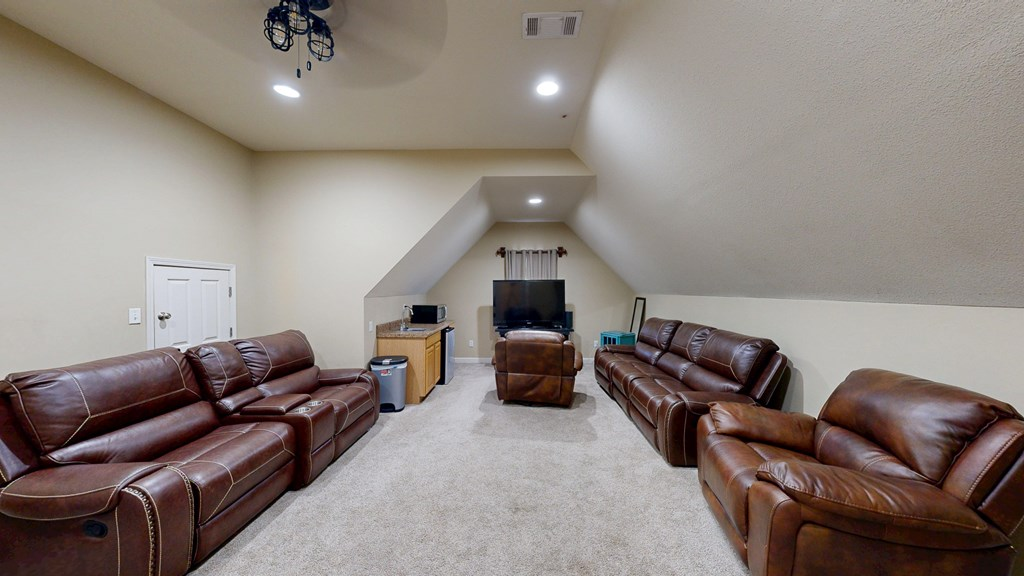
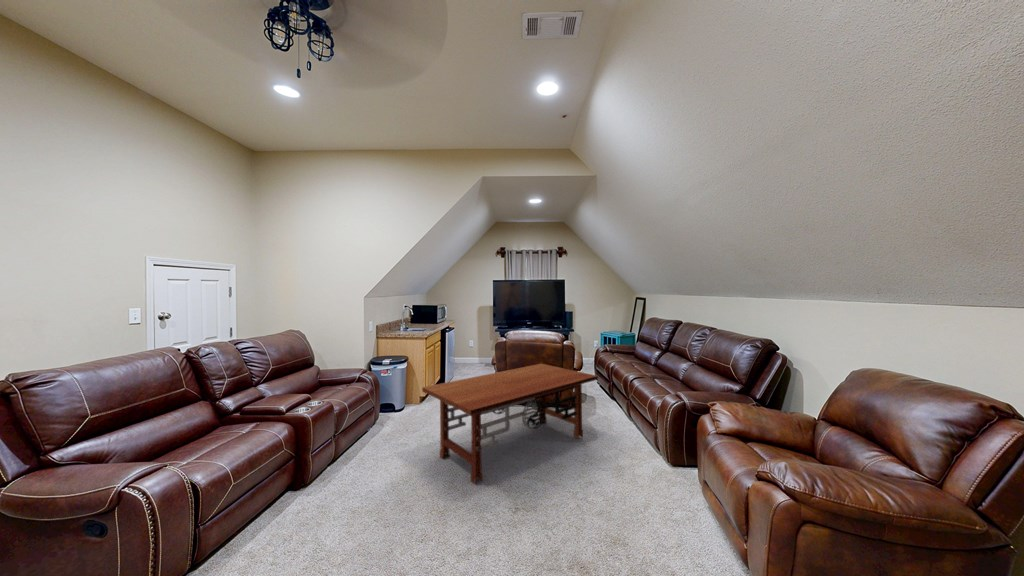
+ coffee table (515, 414)
